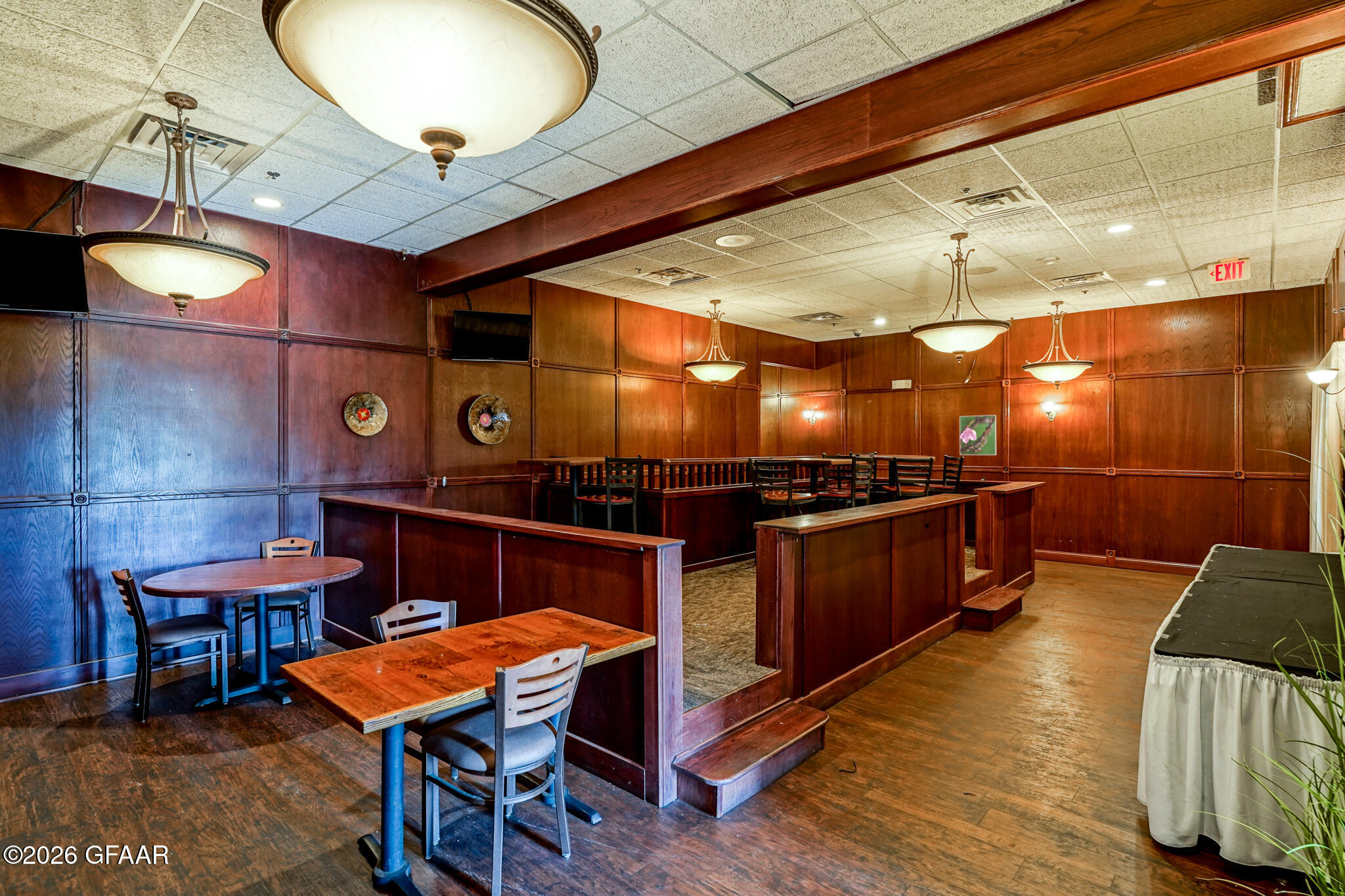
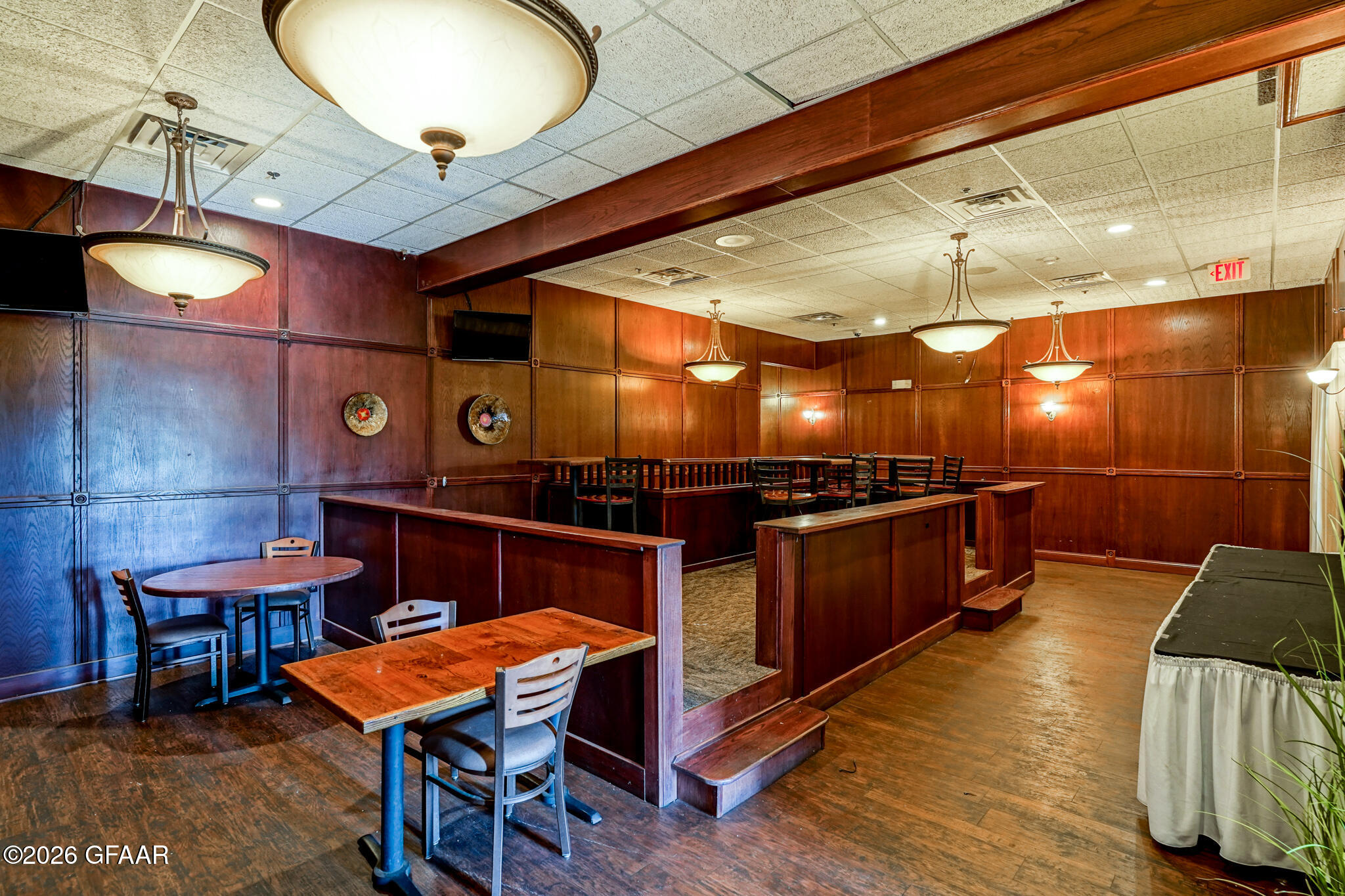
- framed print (977, 435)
